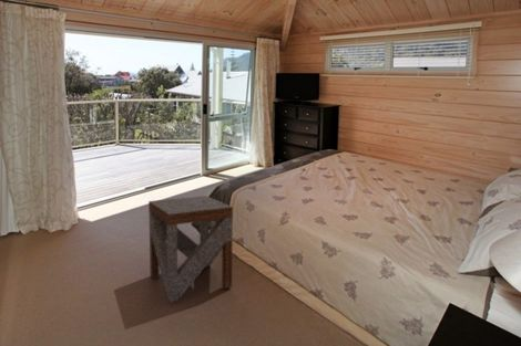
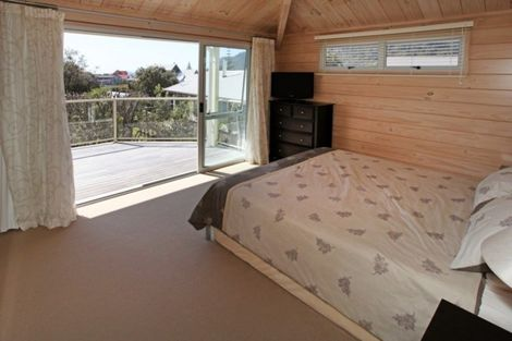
- side table (190, 243)
